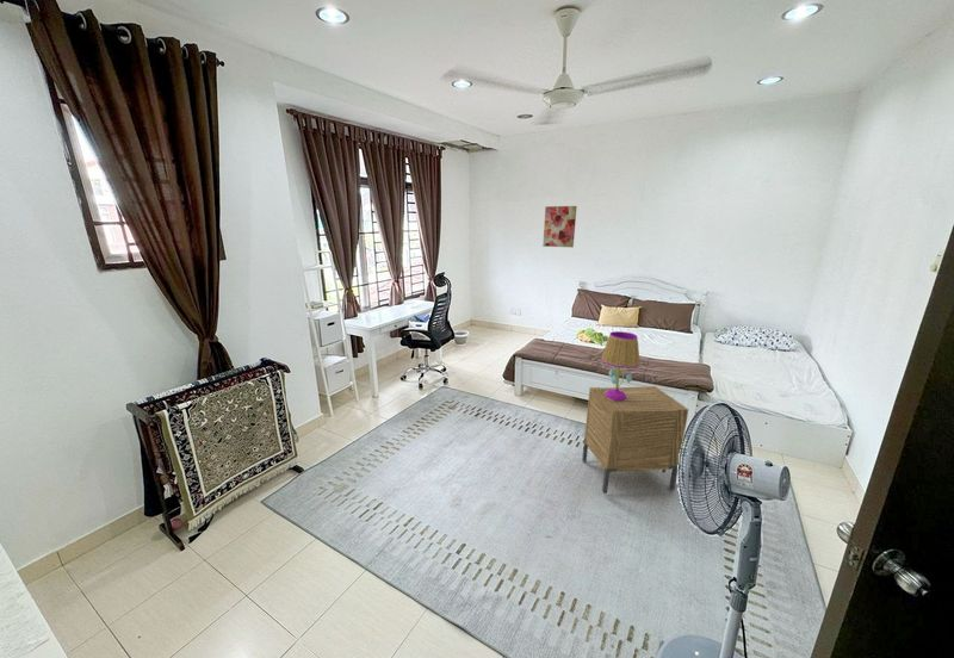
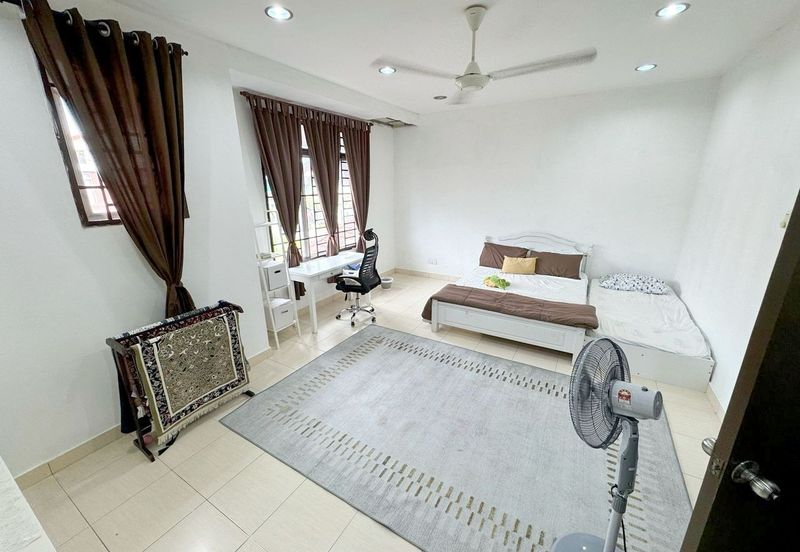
- nightstand (630, 436)
- wall art (559, 226)
- table lamp (619, 366)
